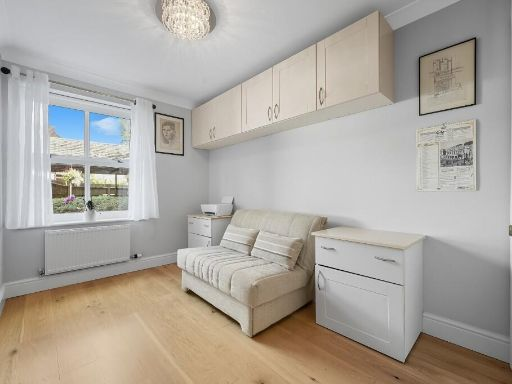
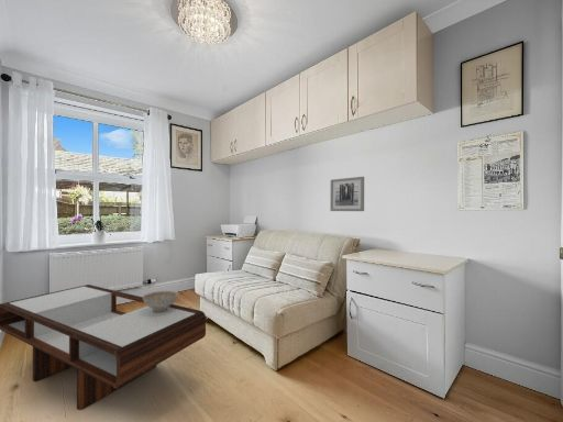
+ coffee table (97, 340)
+ wall art (346, 195)
+ decorative bowl (161, 301)
